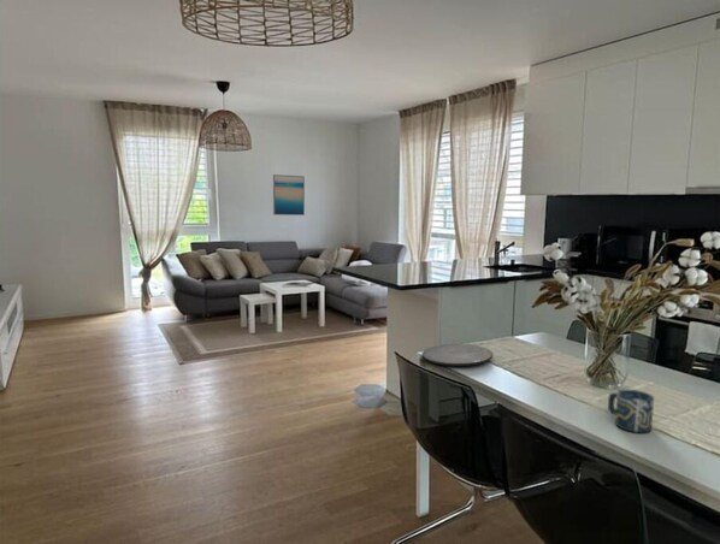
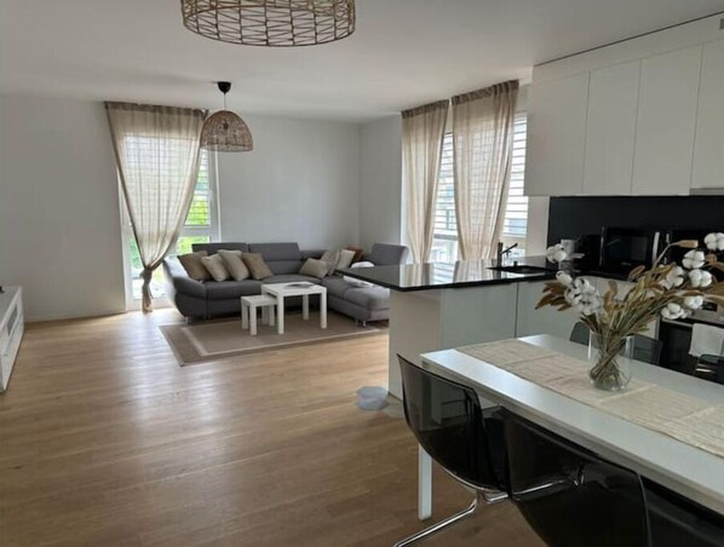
- wall art (289, 195)
- plate (456, 354)
- cup (628, 408)
